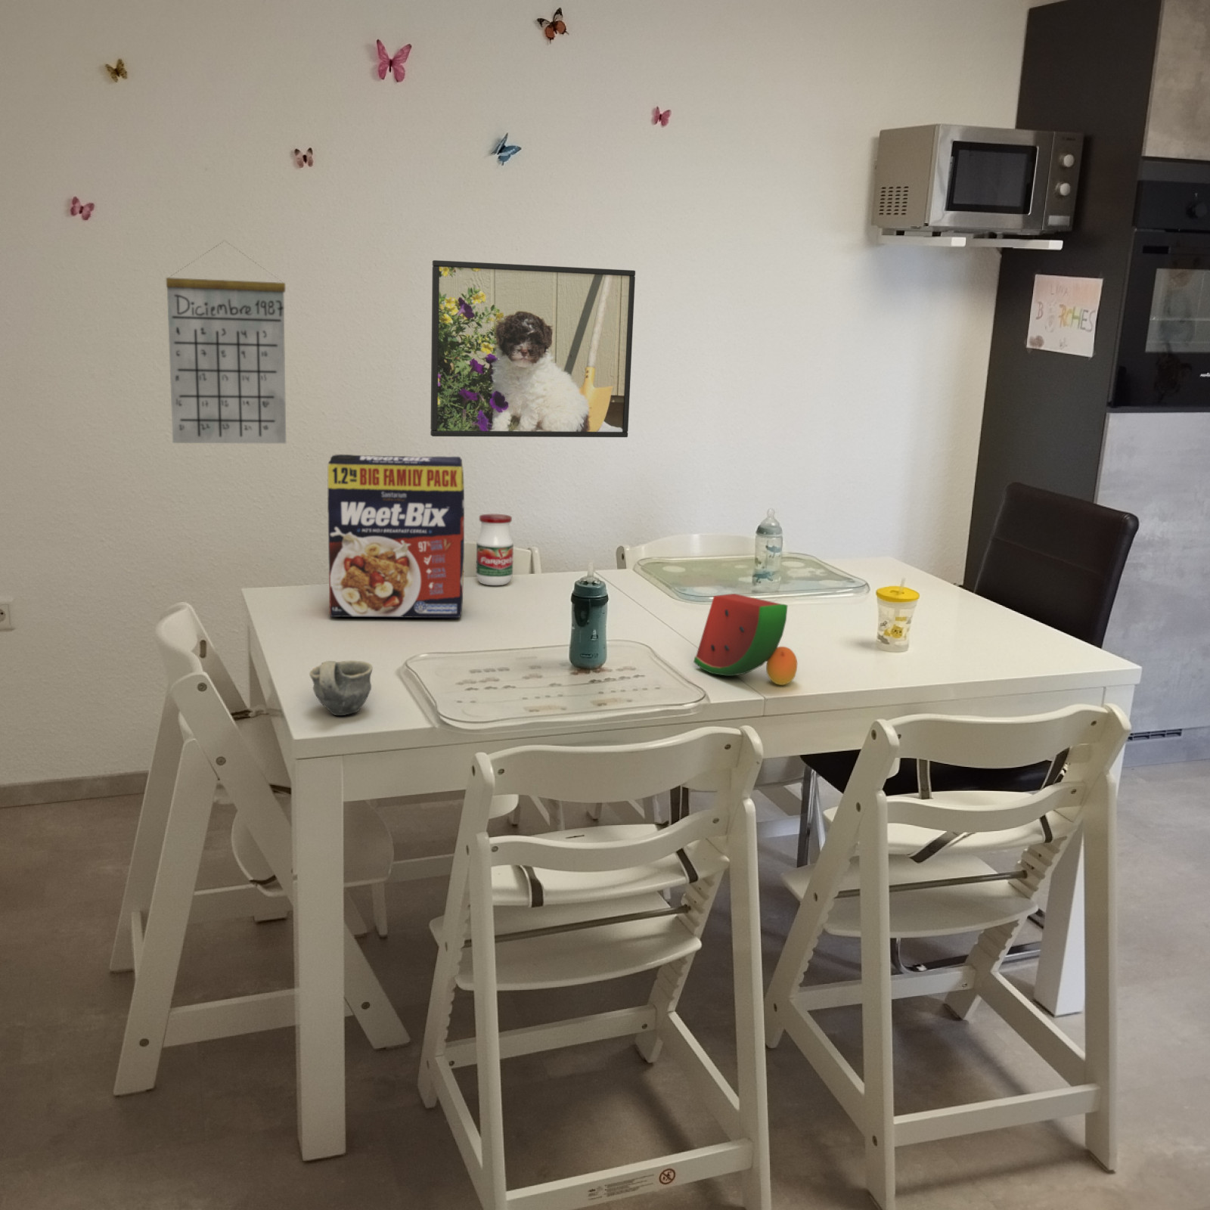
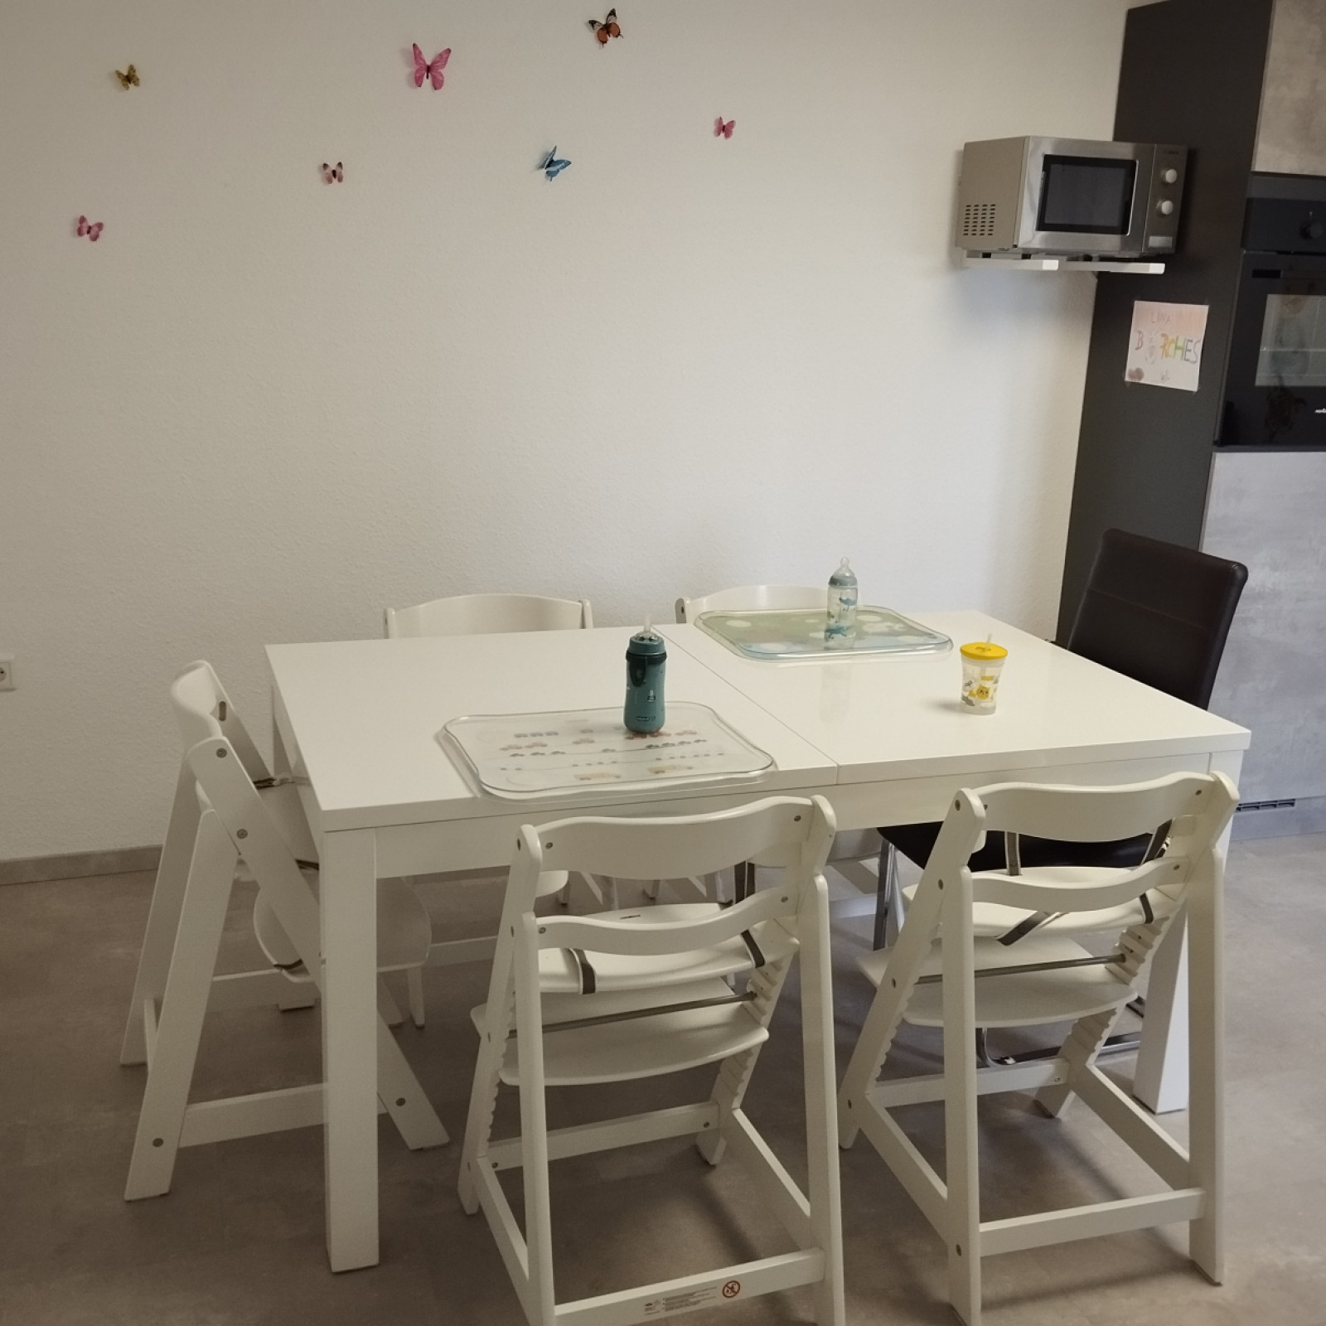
- jar (494, 550)
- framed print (534, 351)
- cereal box (397, 535)
- watermelon (748, 635)
- cup (337, 684)
- calendar (227, 343)
